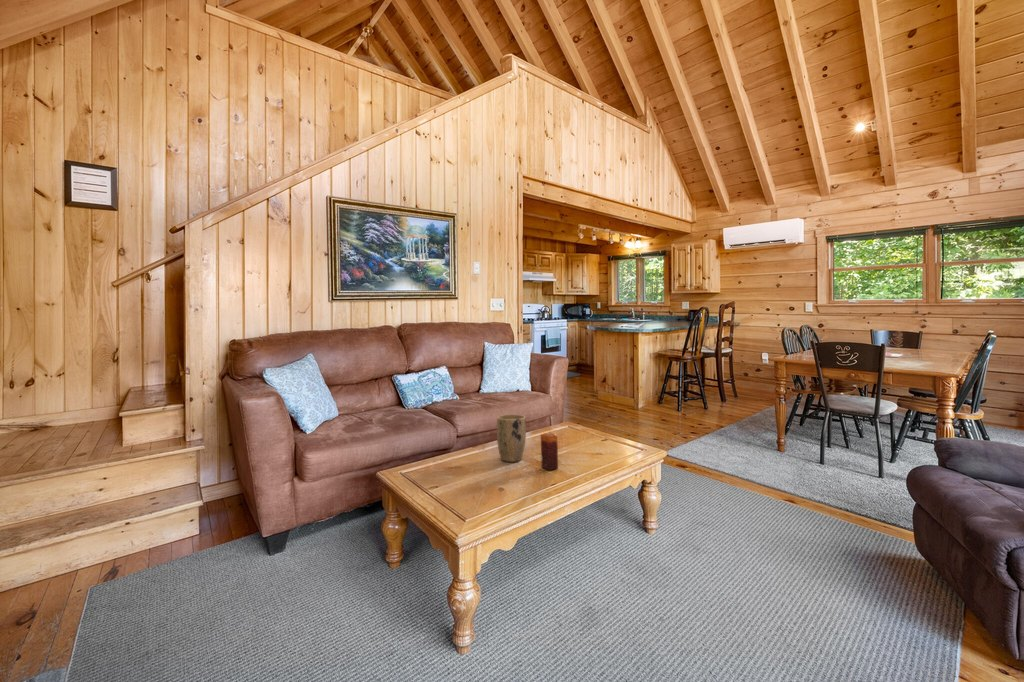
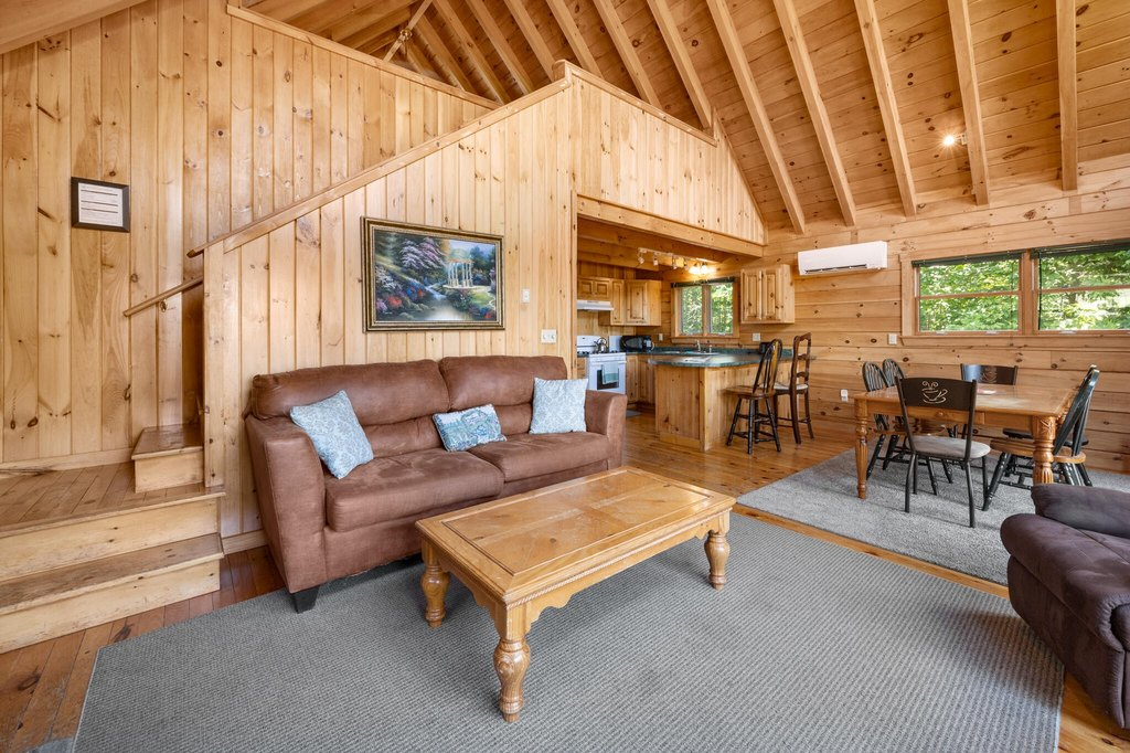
- candle (549, 451)
- plant pot (511, 438)
